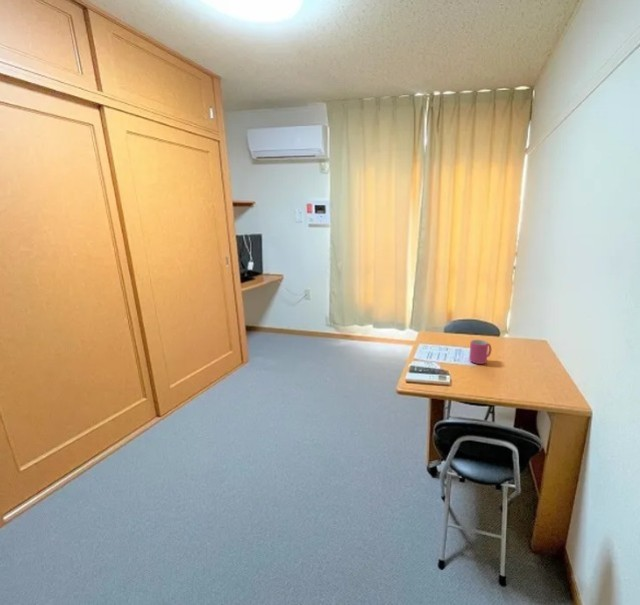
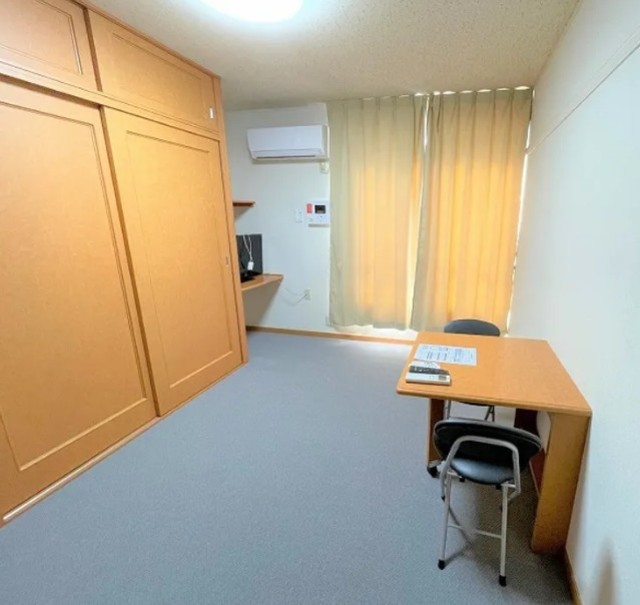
- mug (481, 351)
